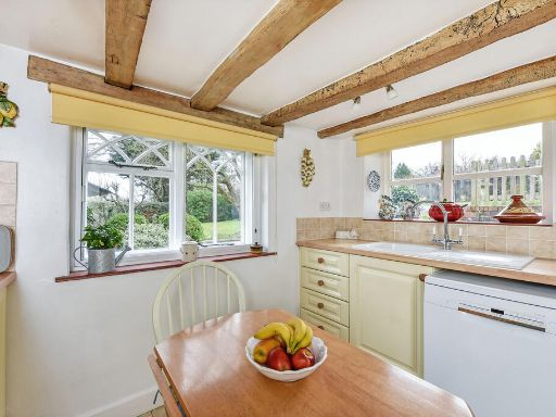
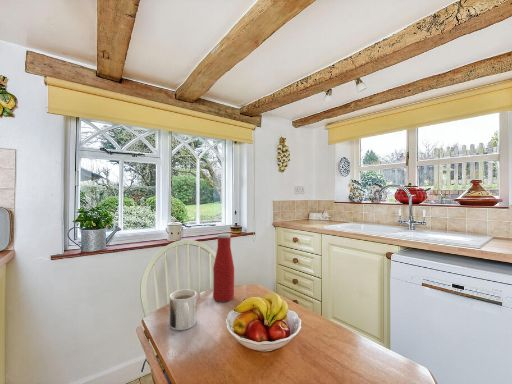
+ bottle (223, 265)
+ mug (182, 310)
